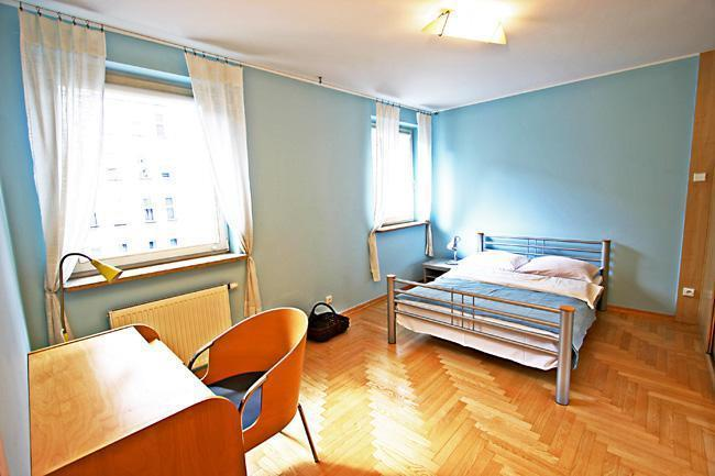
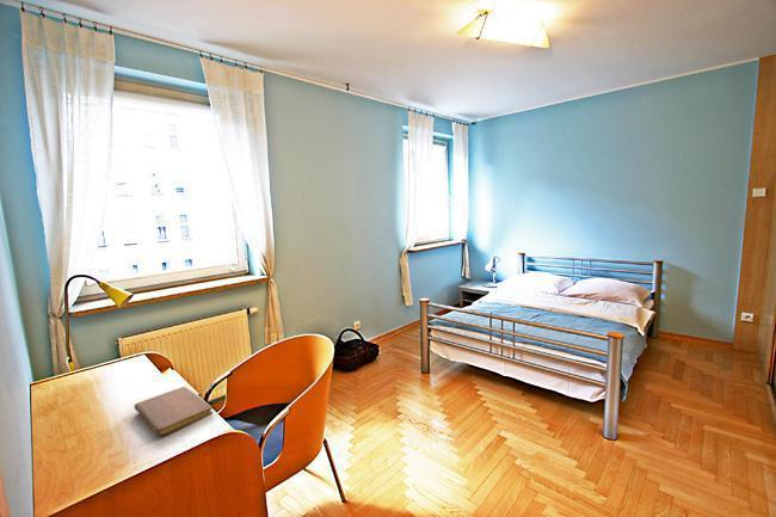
+ notebook (173, 408)
